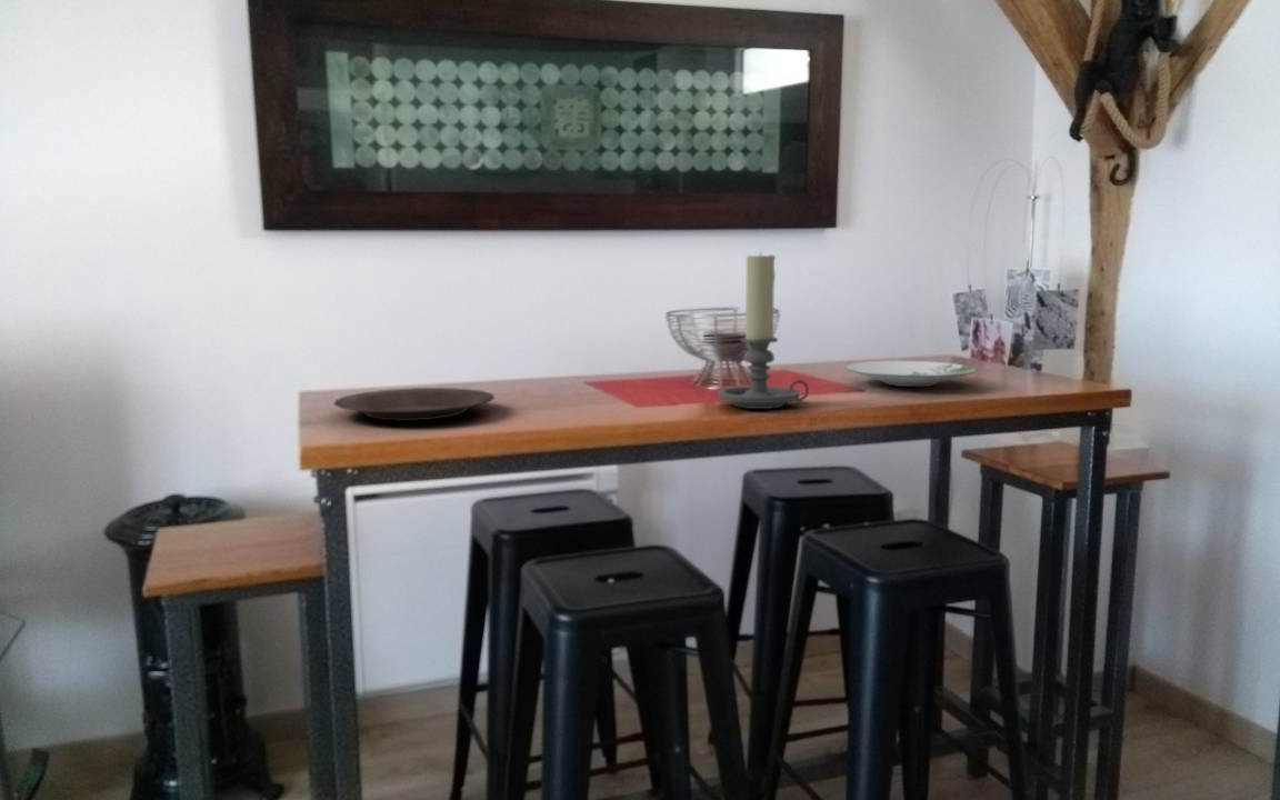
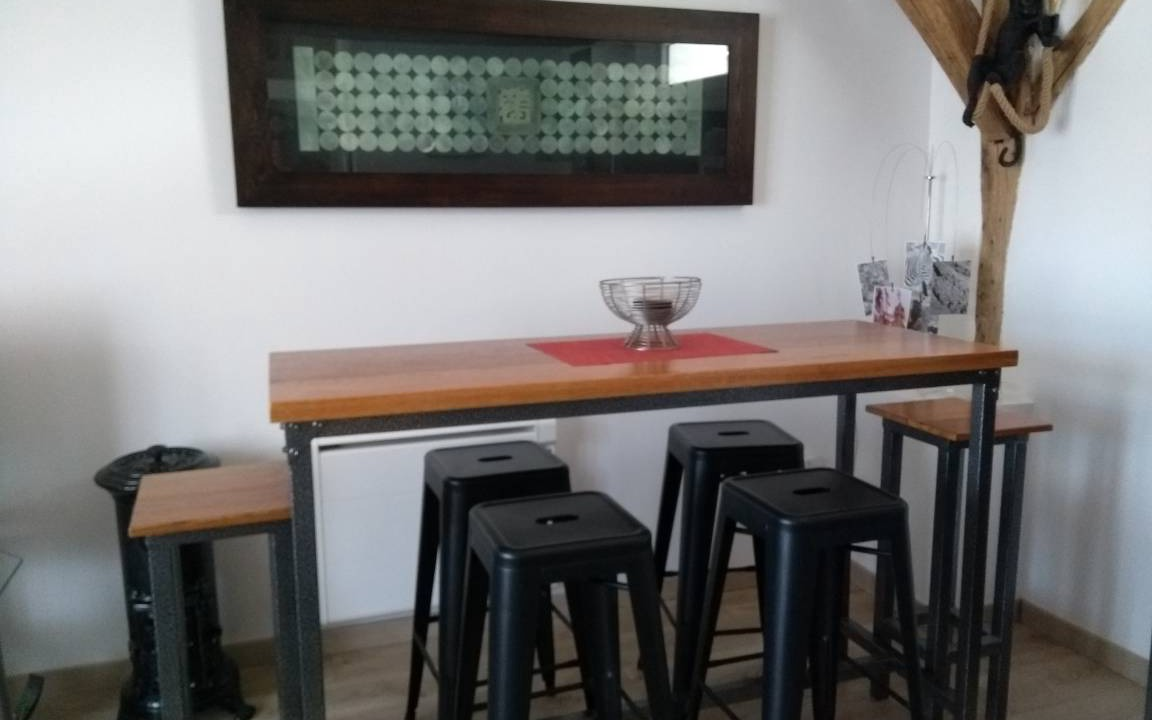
- plate (909, 376)
- candle holder (767, 329)
- plate (416, 406)
